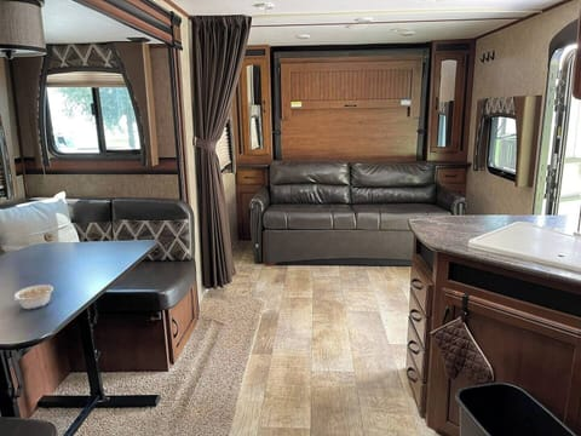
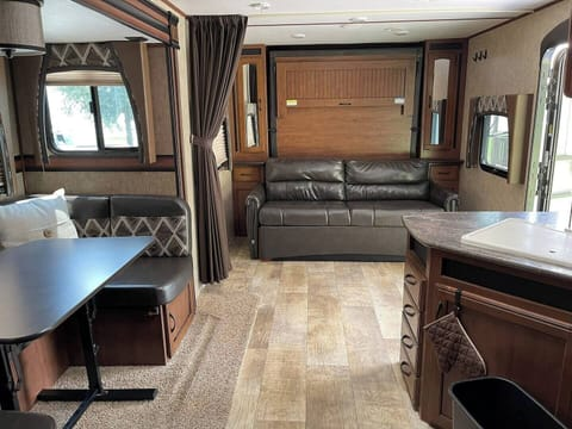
- legume (34, 297)
